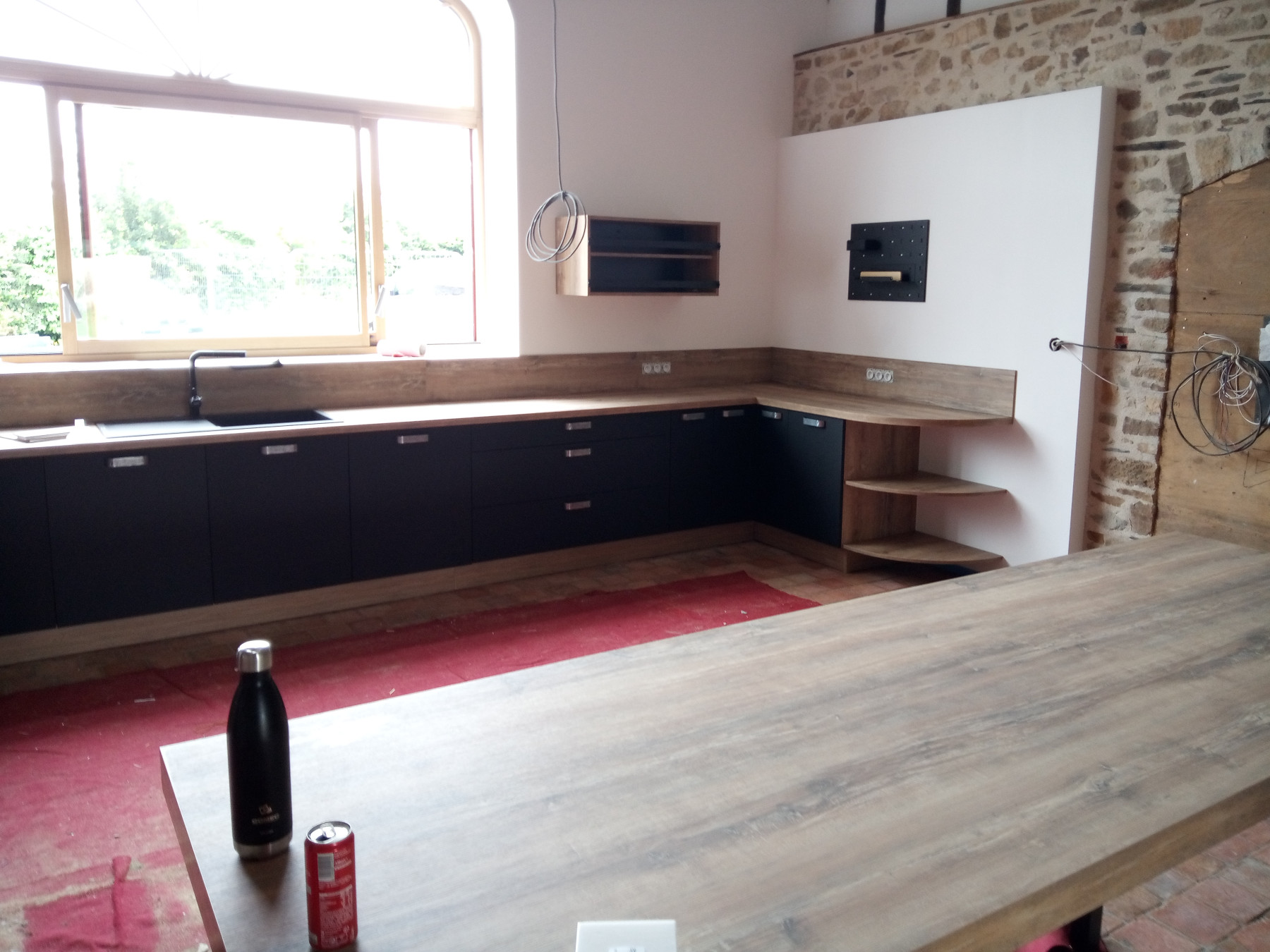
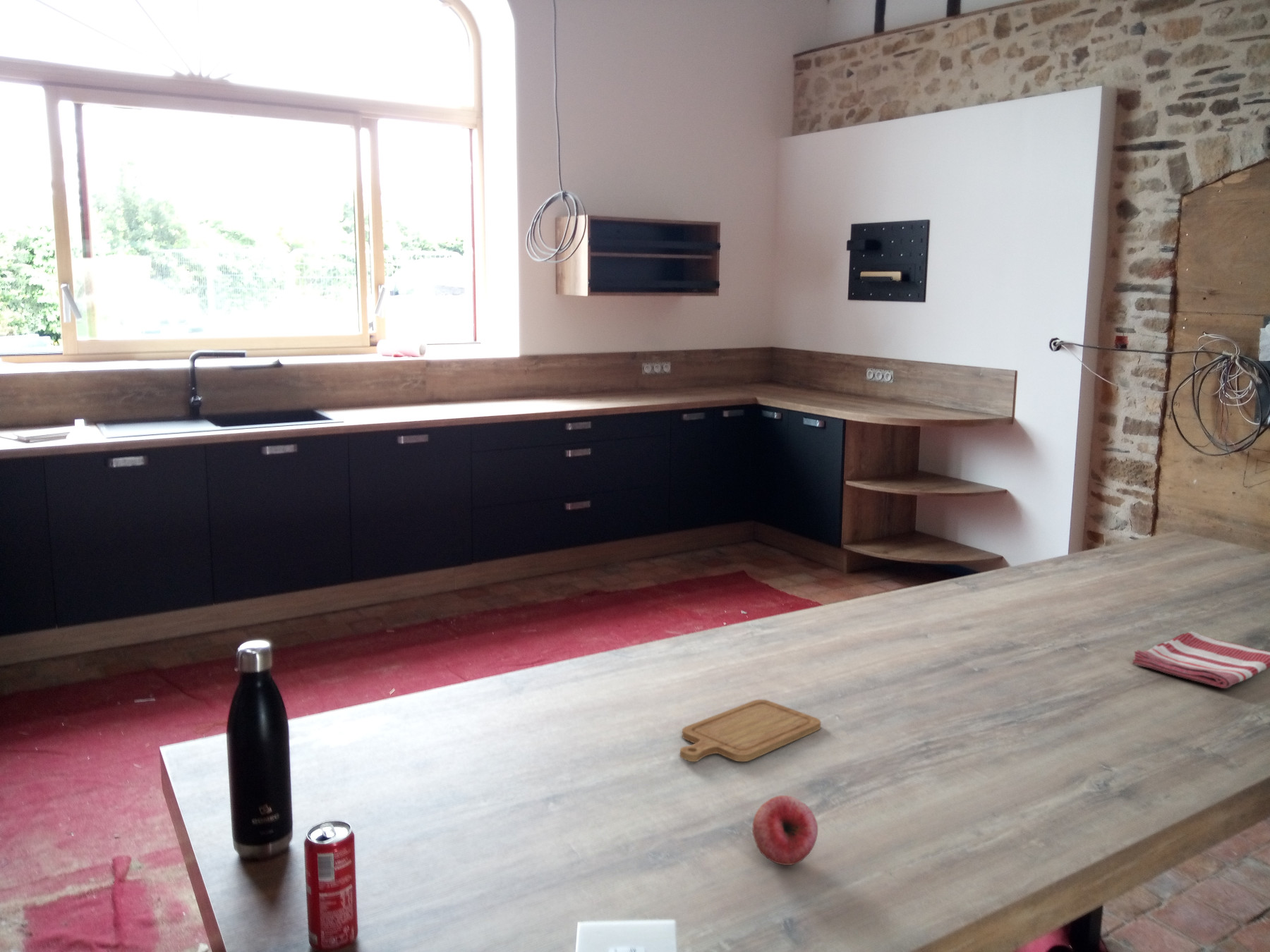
+ chopping board (741, 733)
+ fruit (785, 829)
+ dish towel (1208, 657)
